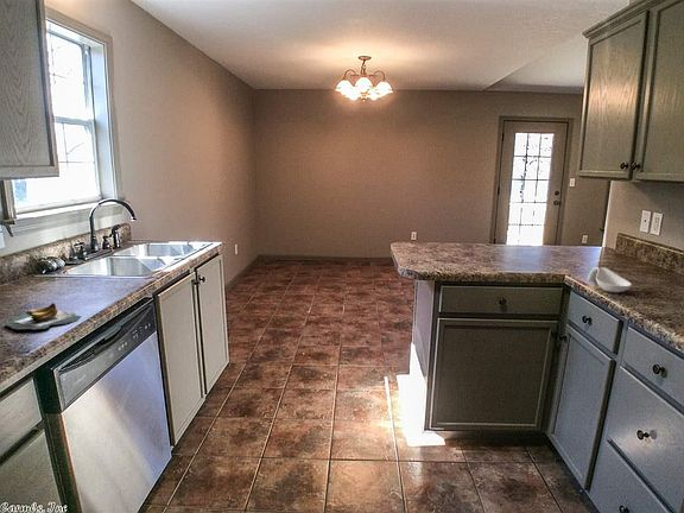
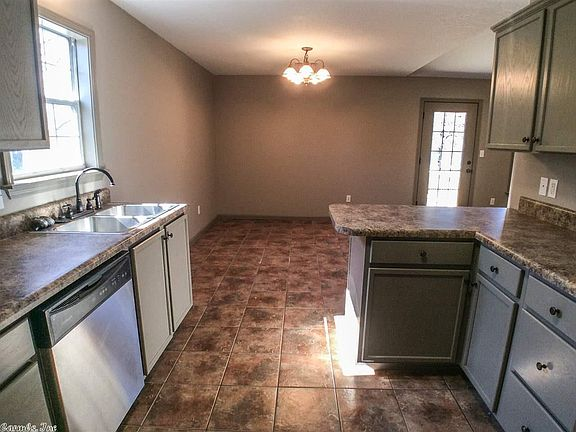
- banana bunch (45, 311)
- spoon rest (606, 278)
